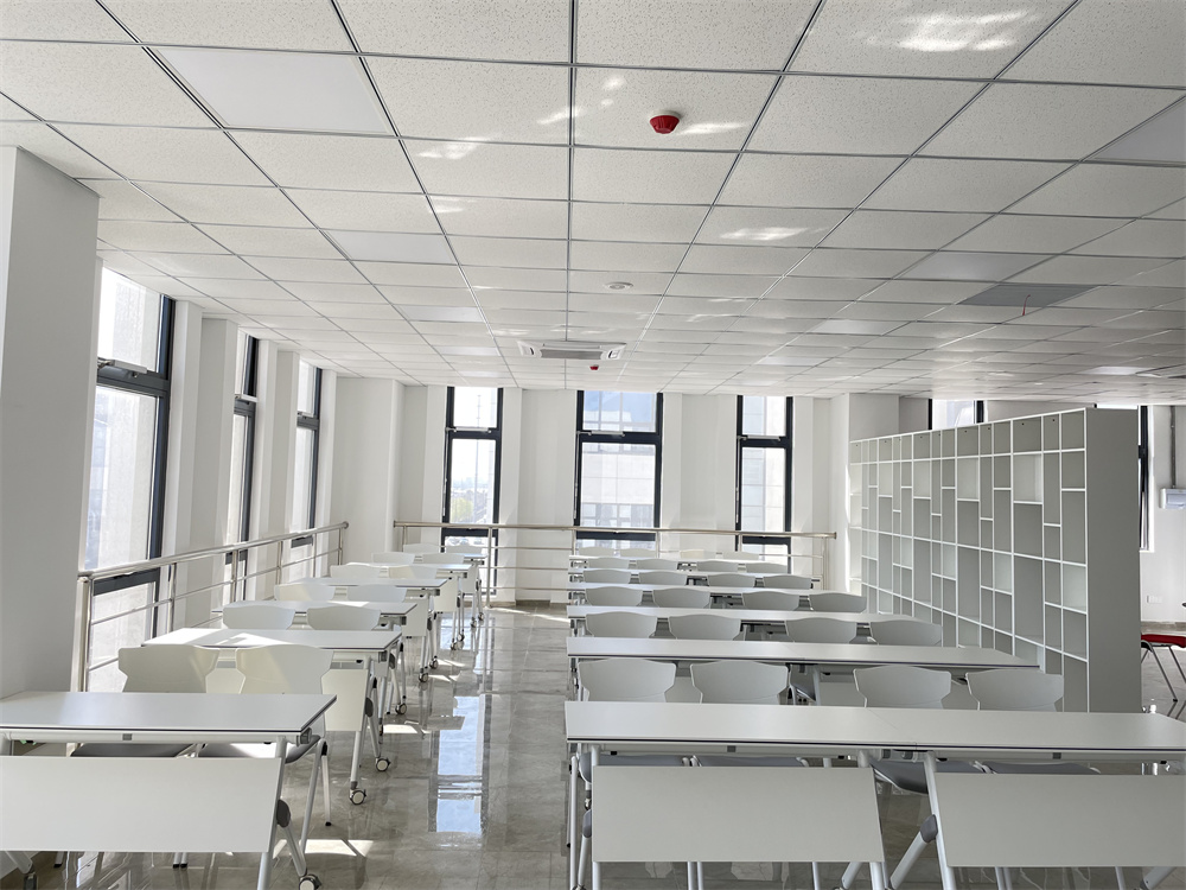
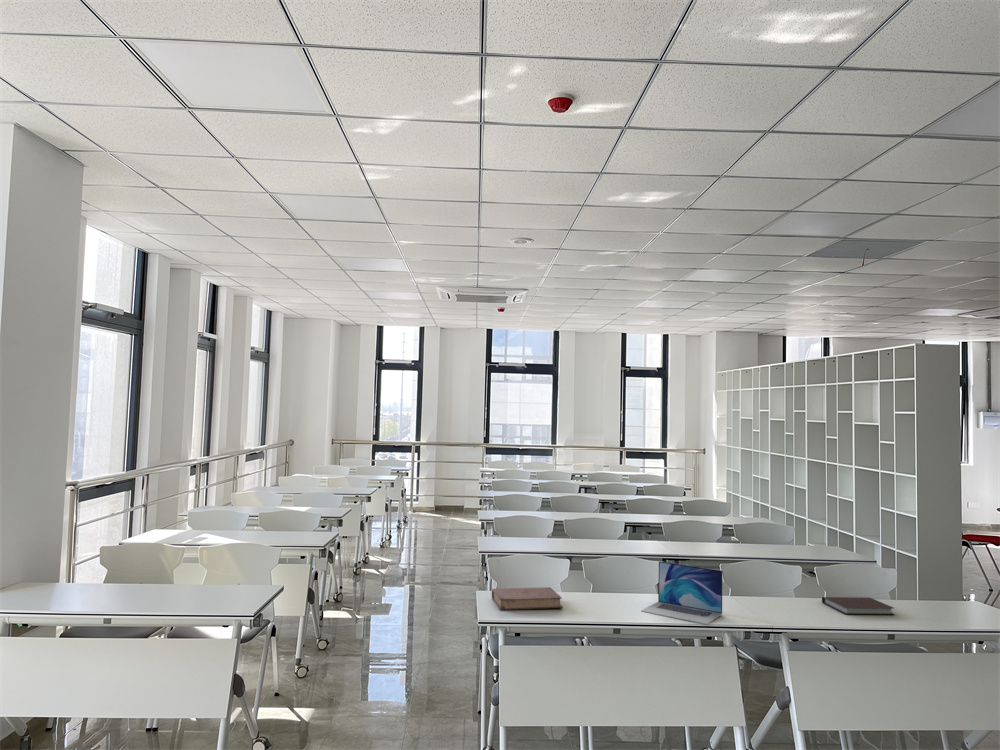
+ book (526, 598)
+ notebook (857, 605)
+ laptop (681, 591)
